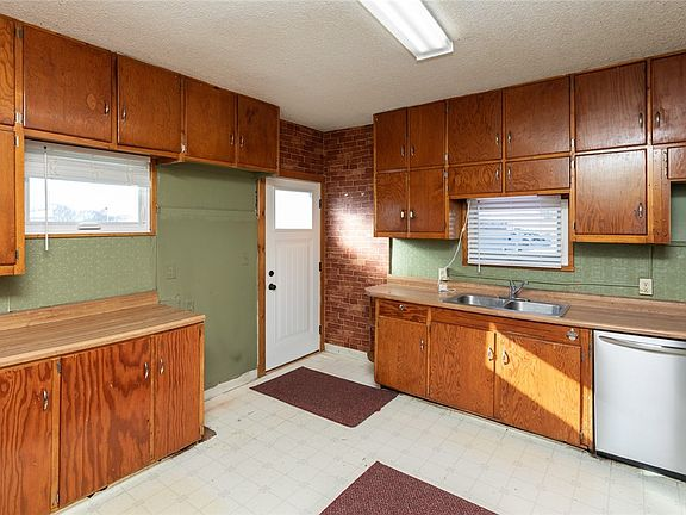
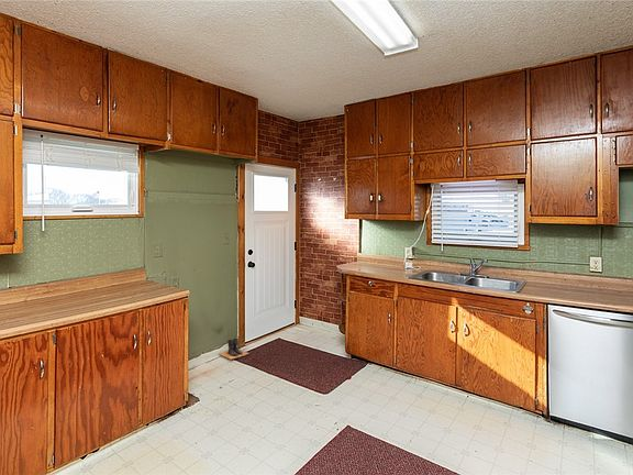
+ boots (233, 347)
